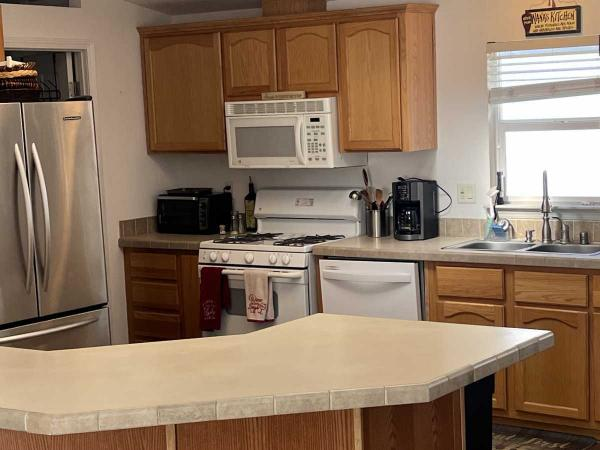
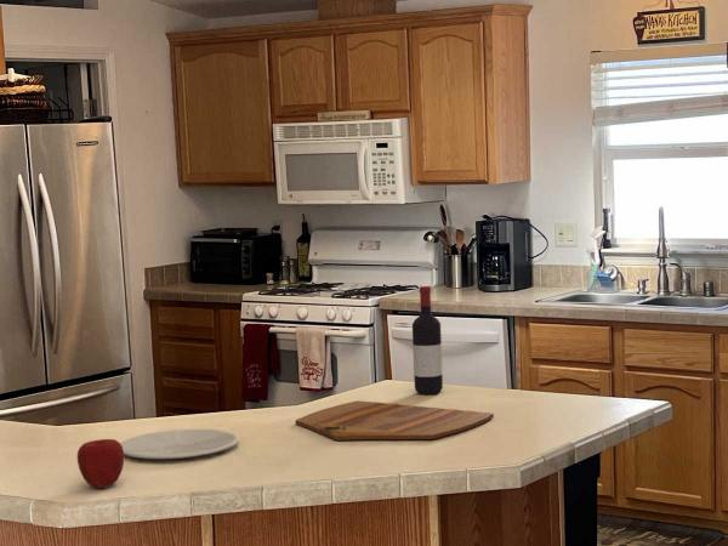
+ apple (101, 462)
+ plate (178, 444)
+ cutting board (381, 419)
+ wine bottle (426, 340)
